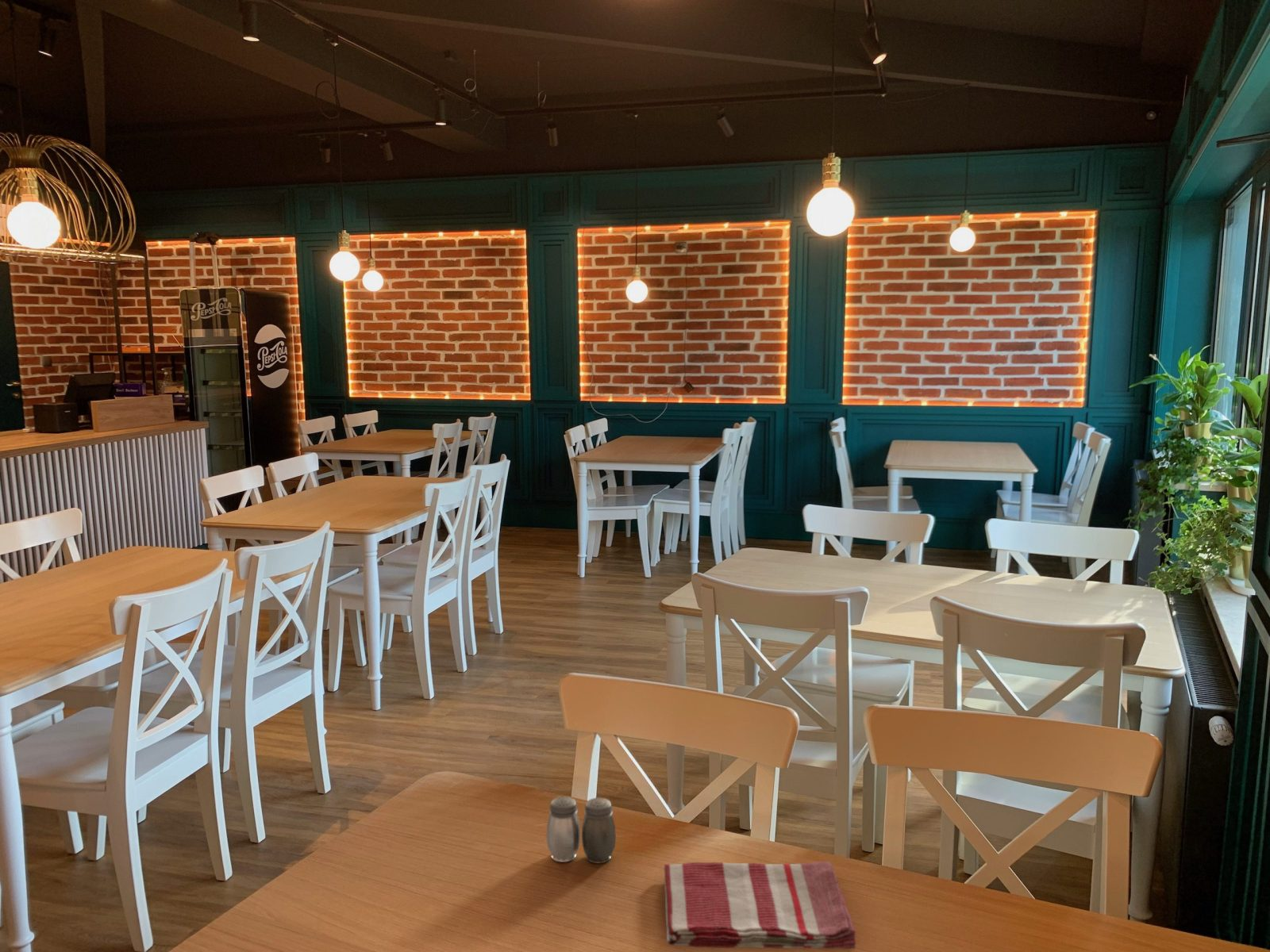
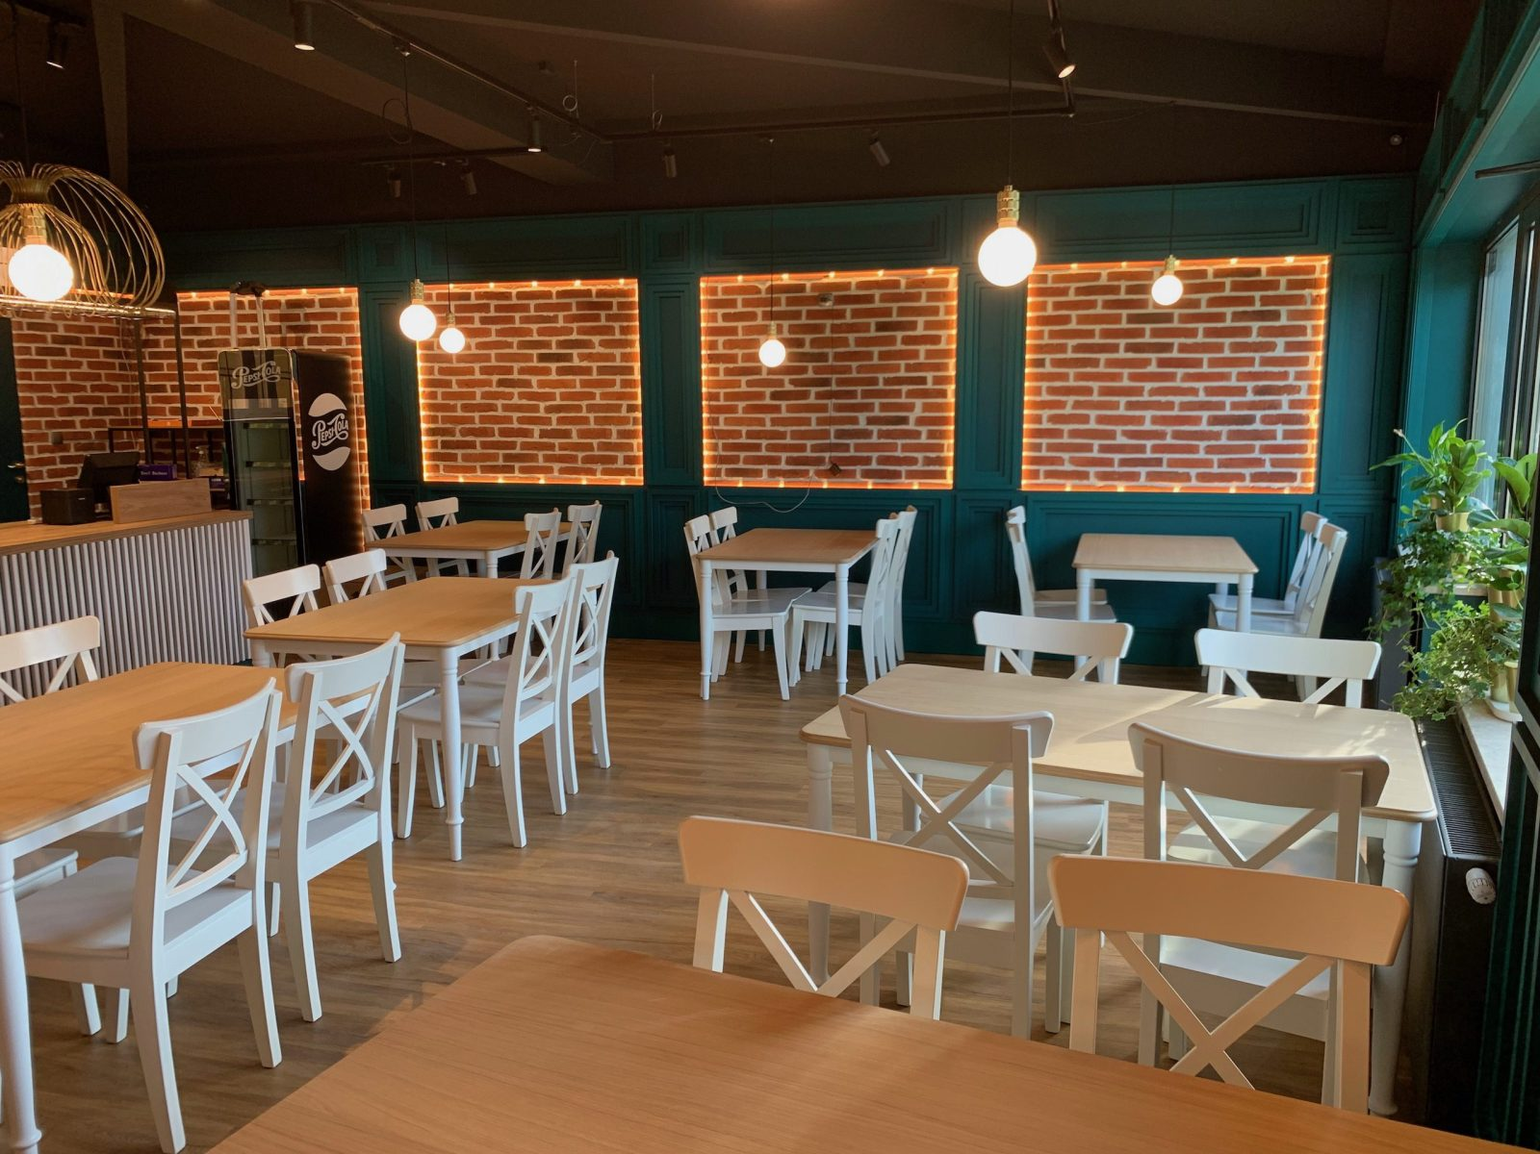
- salt and pepper shaker (582, 828)
- dish towel (754, 899)
